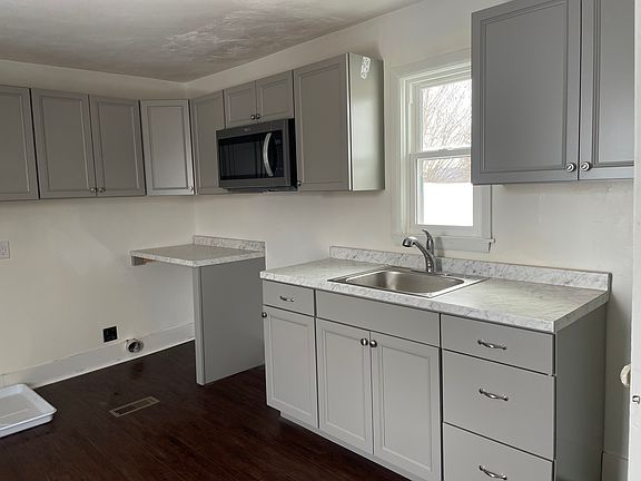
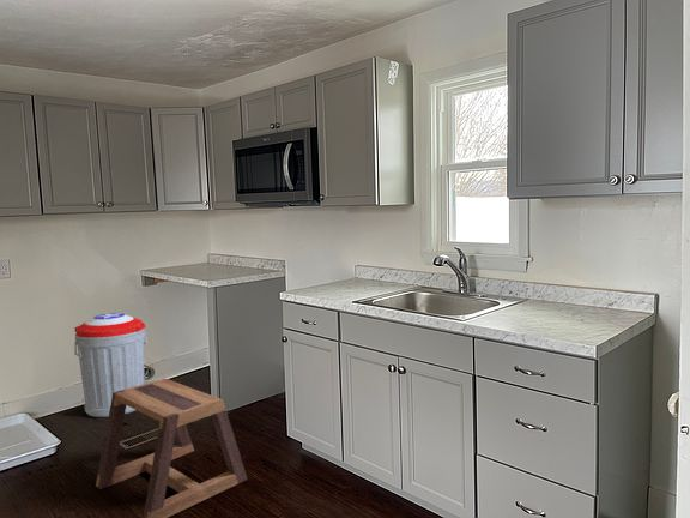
+ trash can (113, 361)
+ stool (169, 439)
